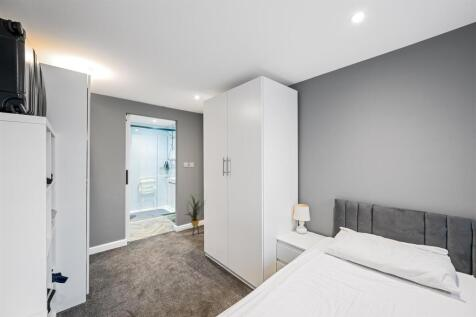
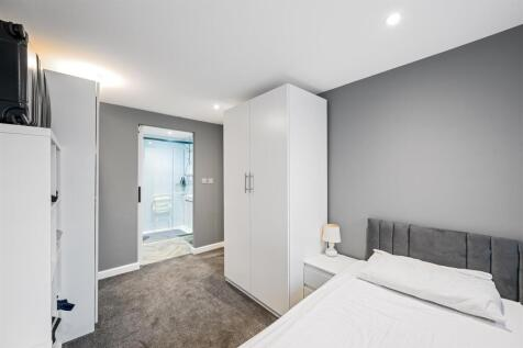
- house plant (196, 215)
